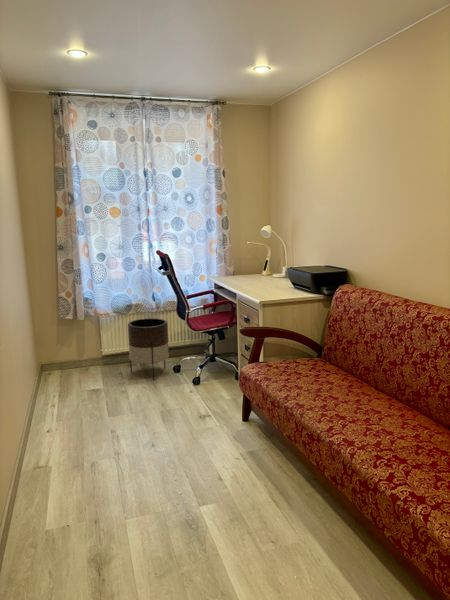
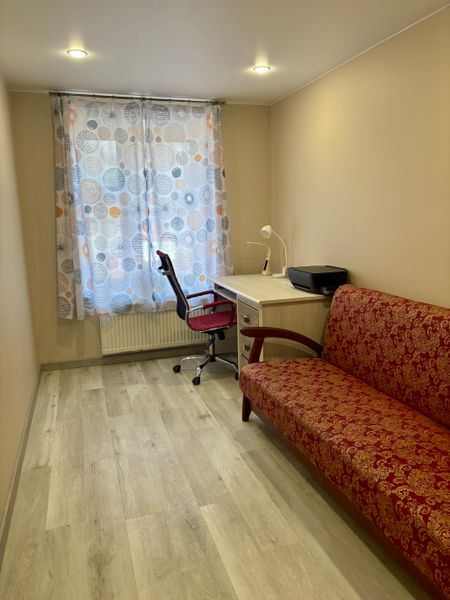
- planter (148, 348)
